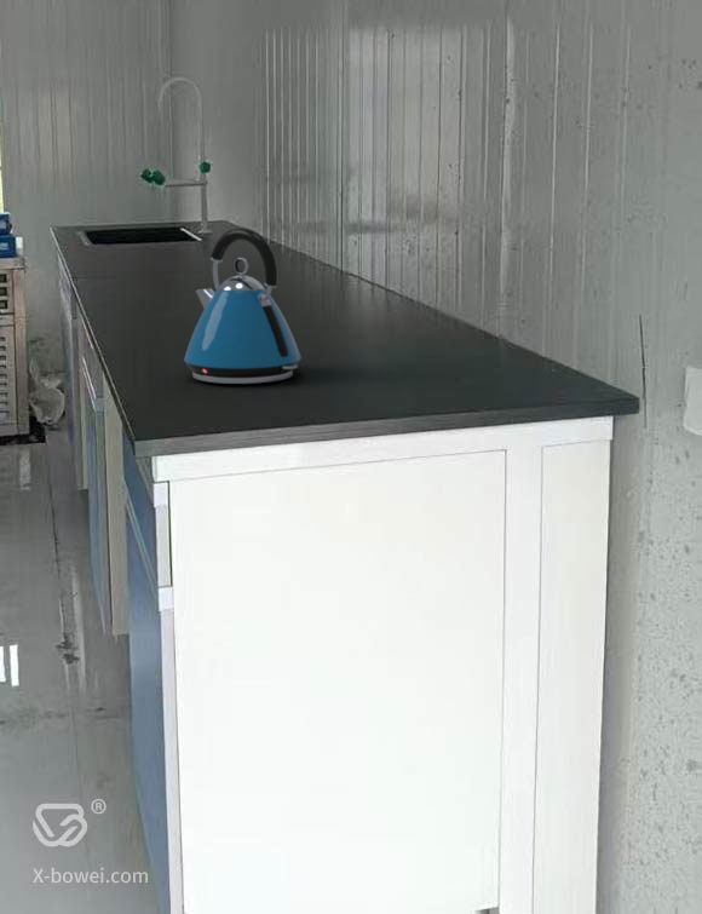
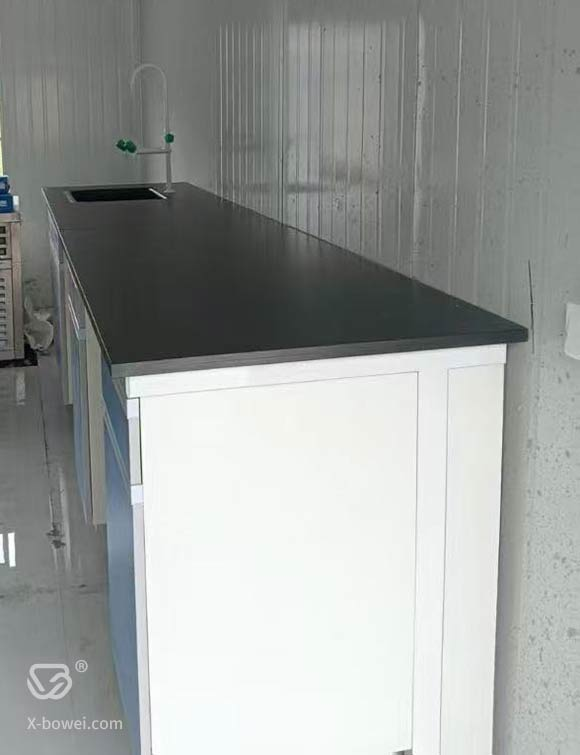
- kettle (244, 303)
